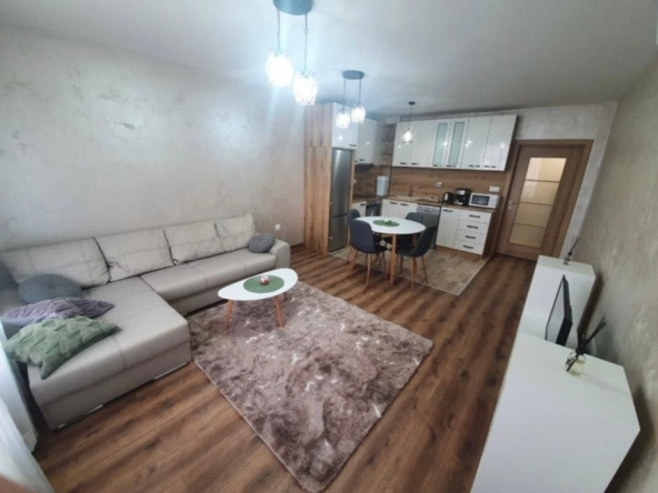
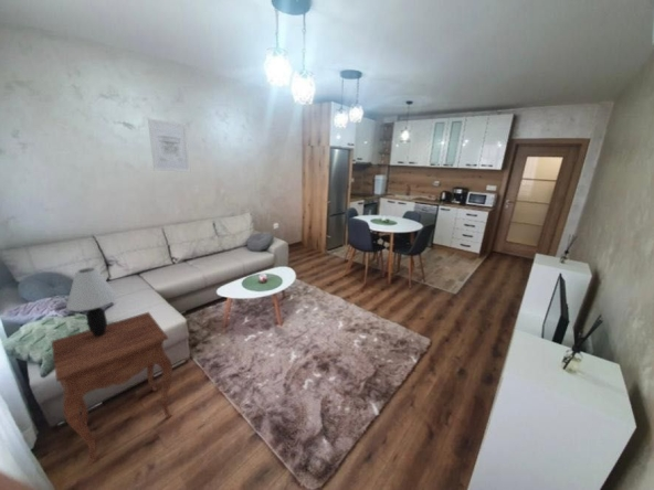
+ side table (119, 382)
+ table lamp (93, 302)
+ wall art (170, 147)
